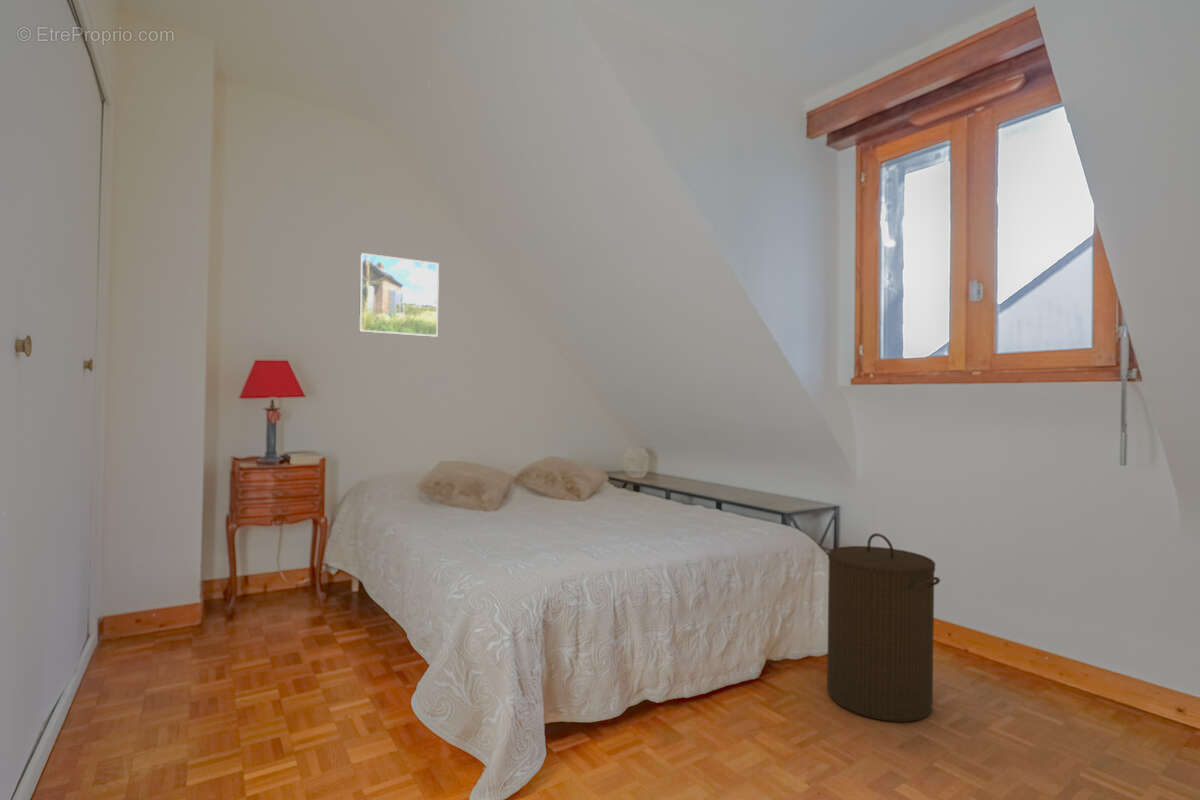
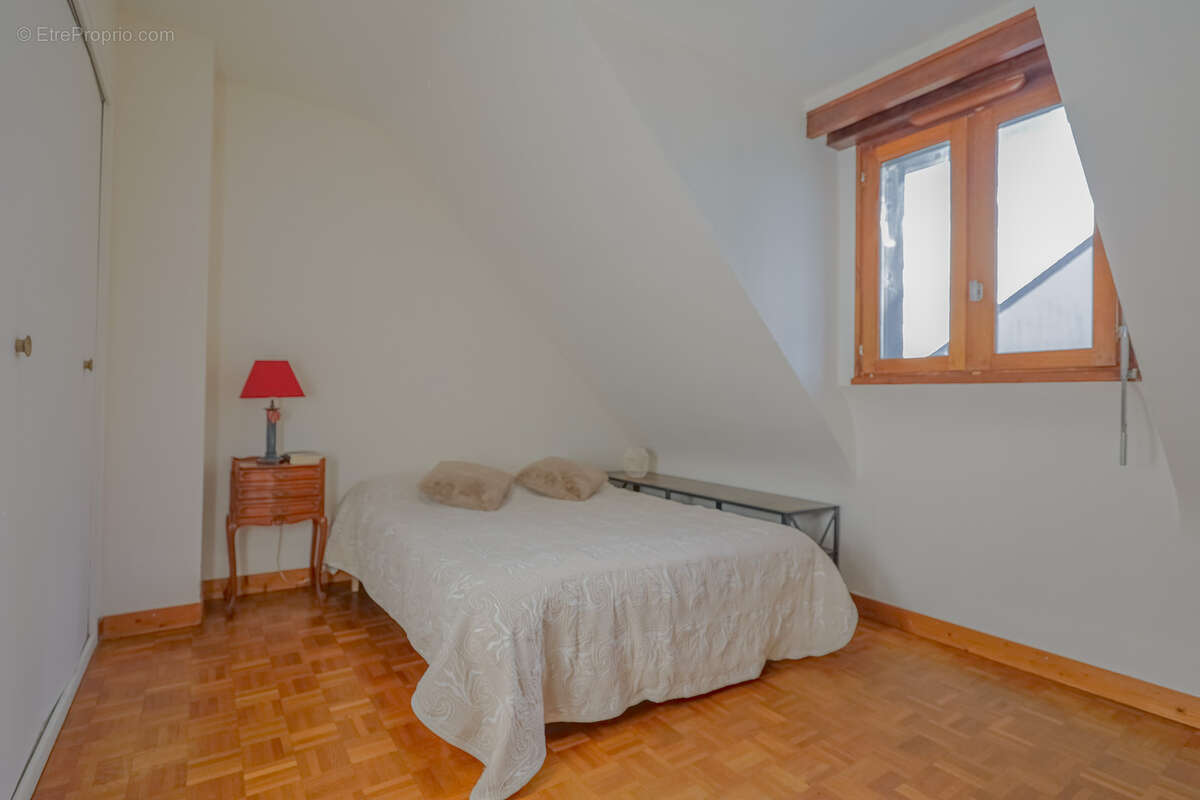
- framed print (400, 296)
- laundry hamper (879, 616)
